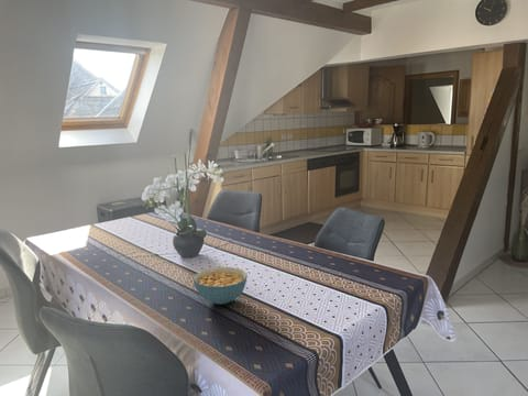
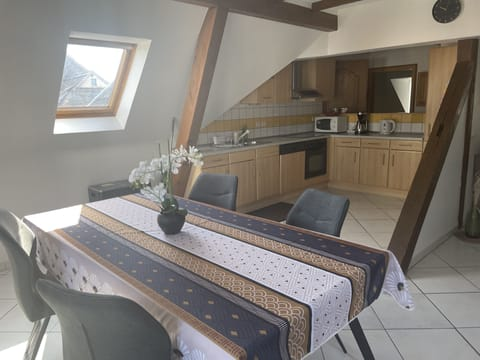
- cereal bowl (220, 288)
